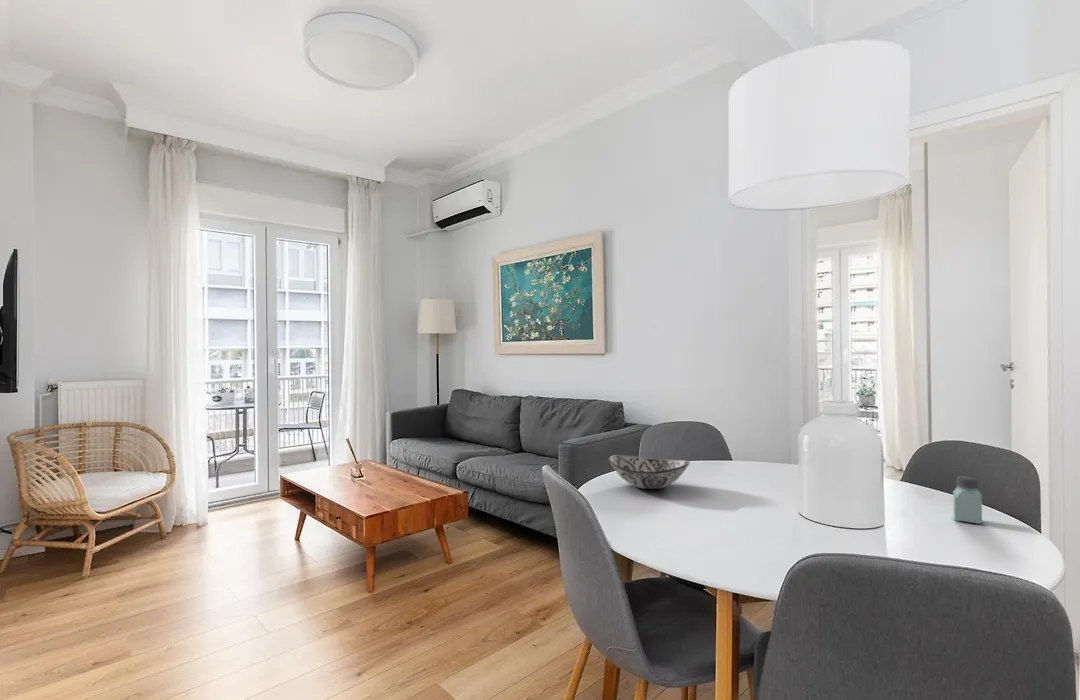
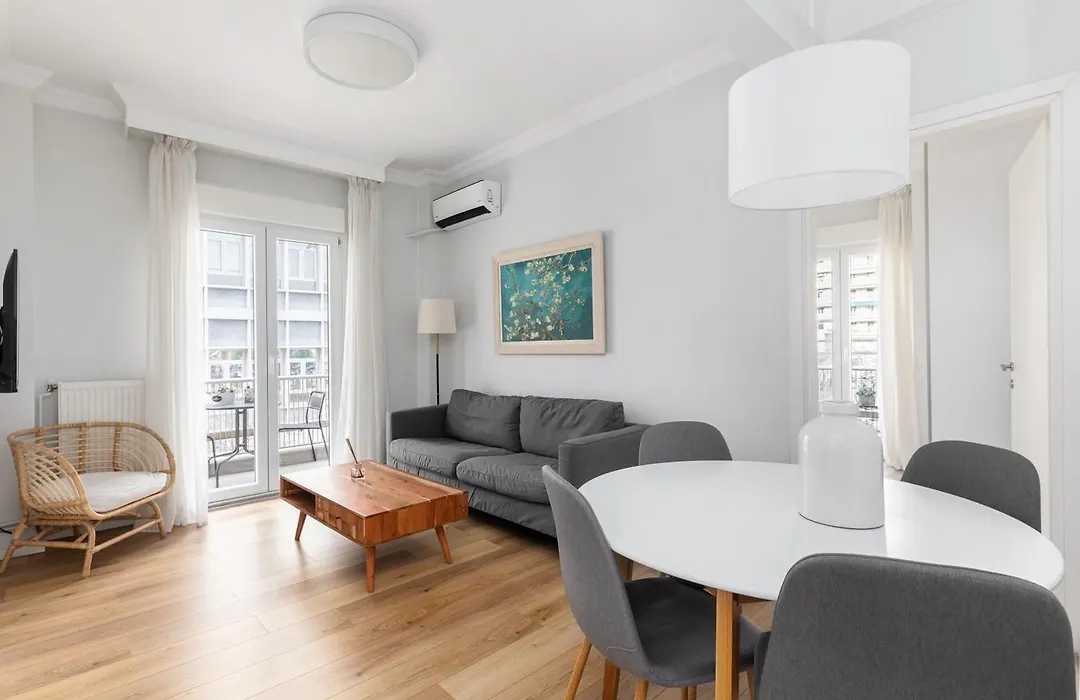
- decorative bowl (648, 472)
- saltshaker (967, 499)
